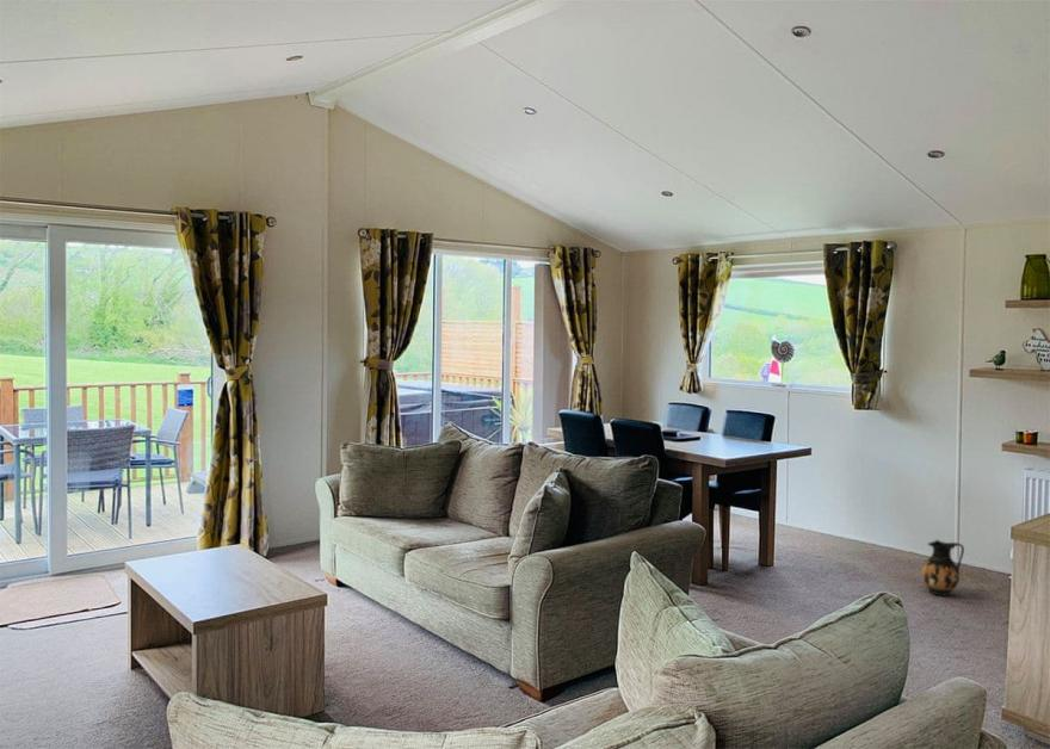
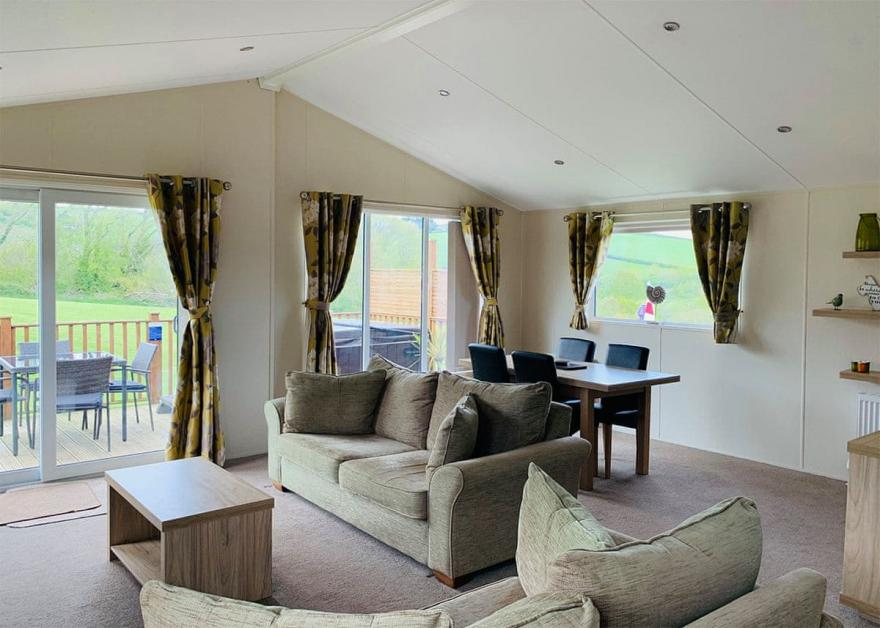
- ceramic jug (941, 567)
